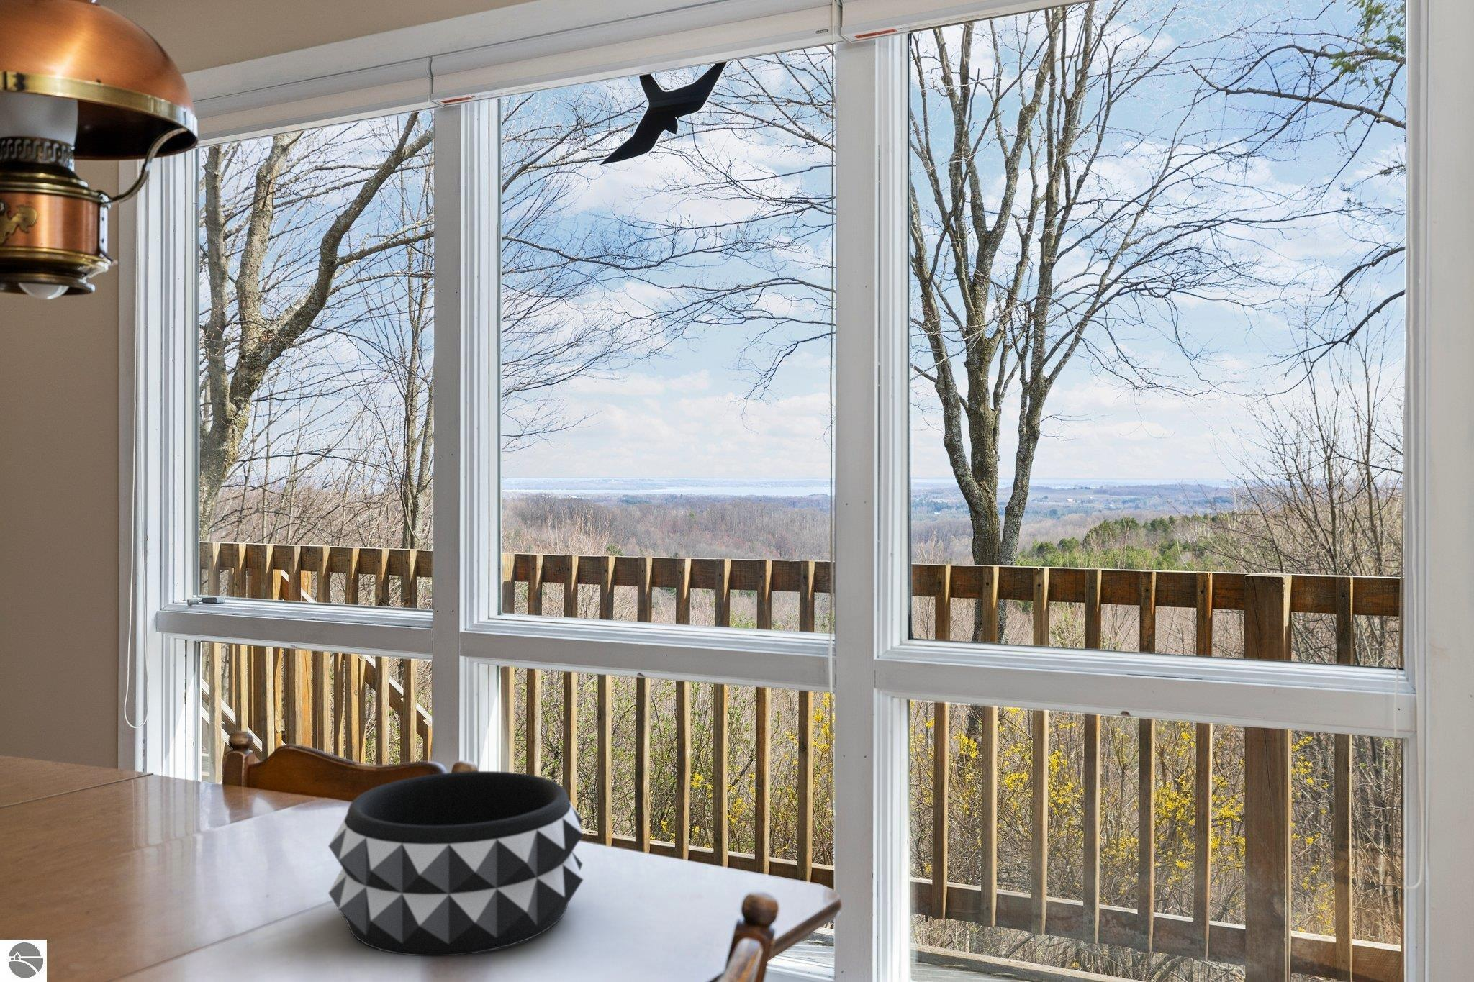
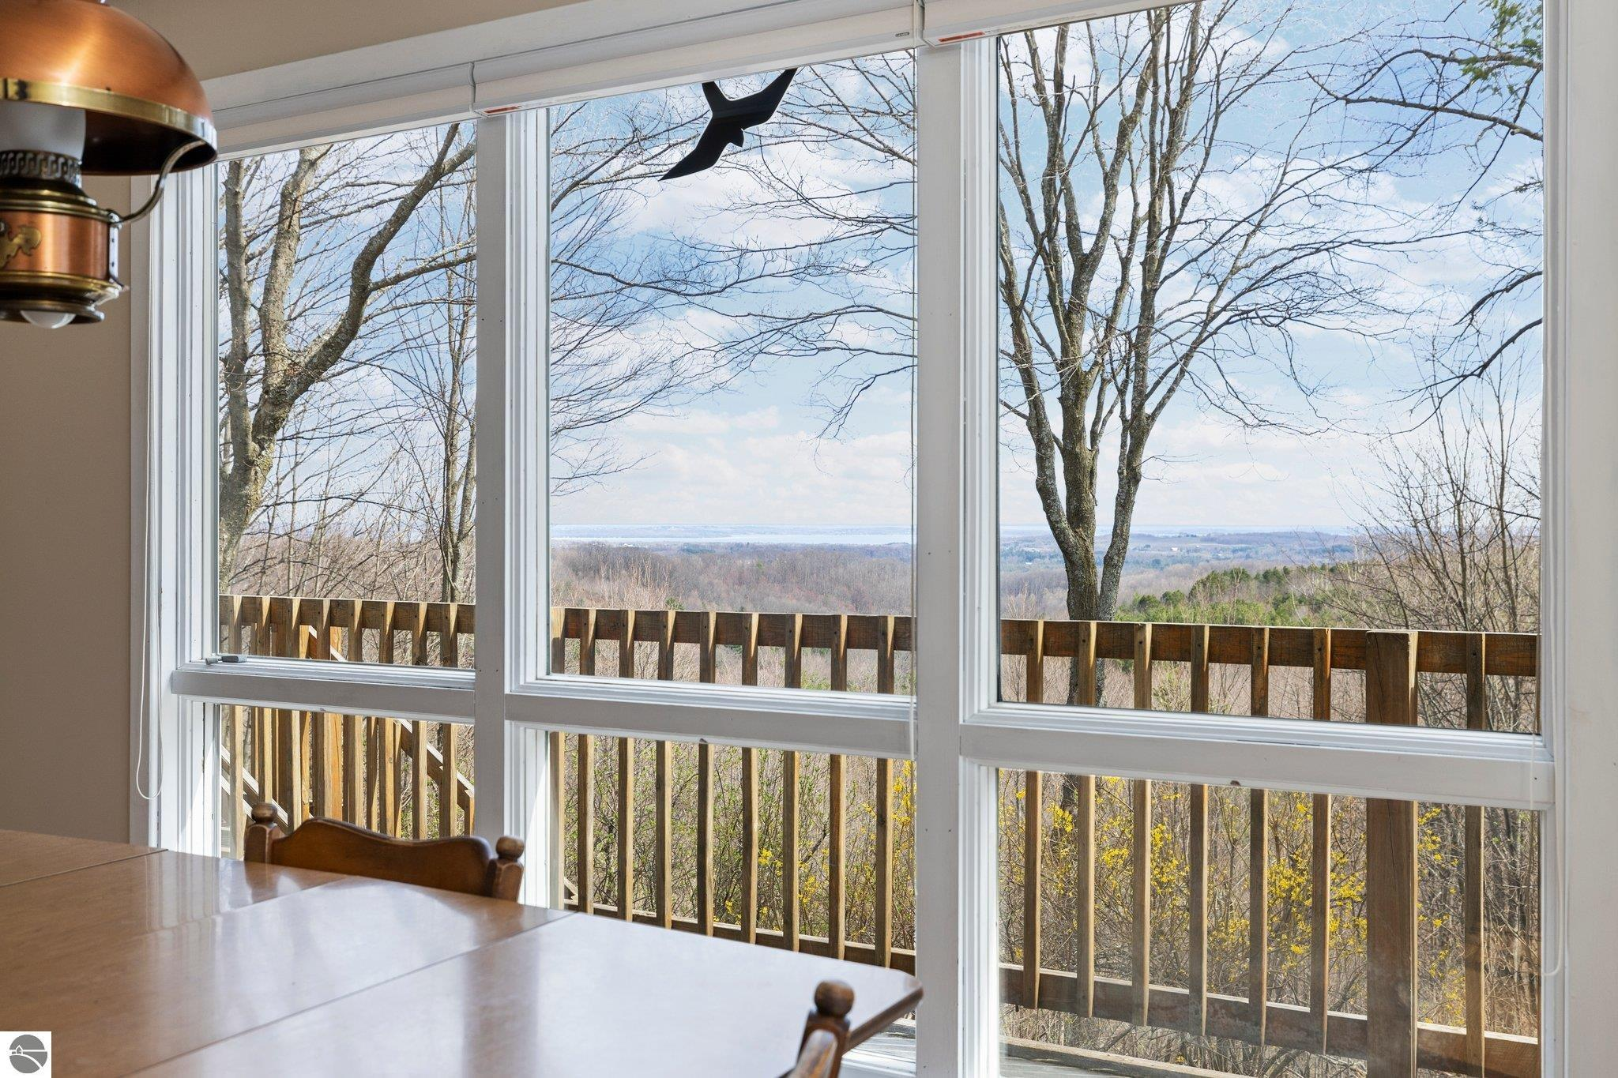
- decorative bowl (460, 855)
